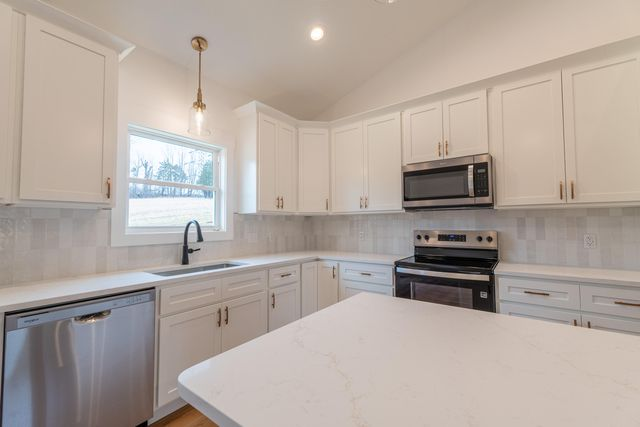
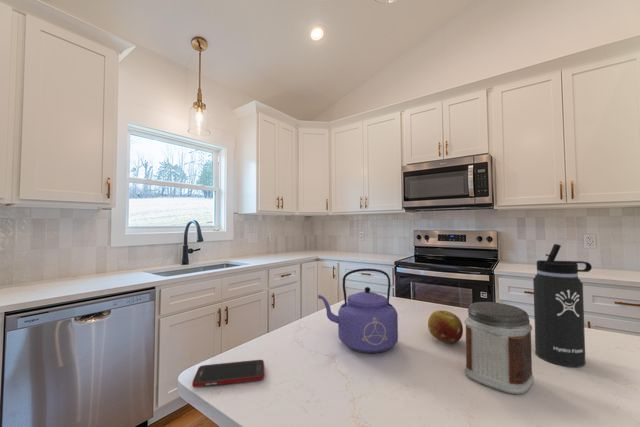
+ jar (497, 342)
+ kettle (357, 305)
+ thermos bottle (562, 300)
+ fruit (445, 326)
+ cell phone (230, 372)
